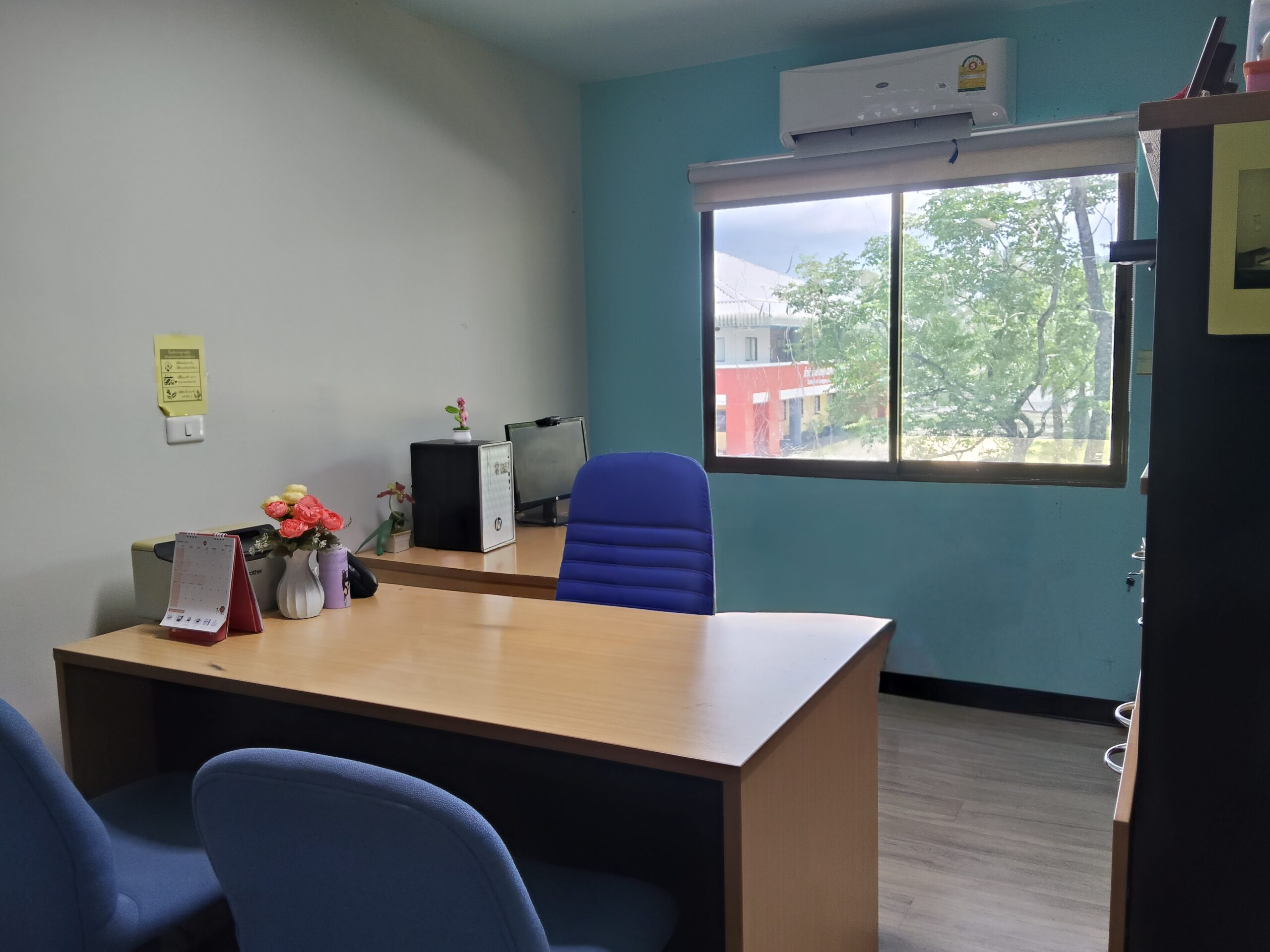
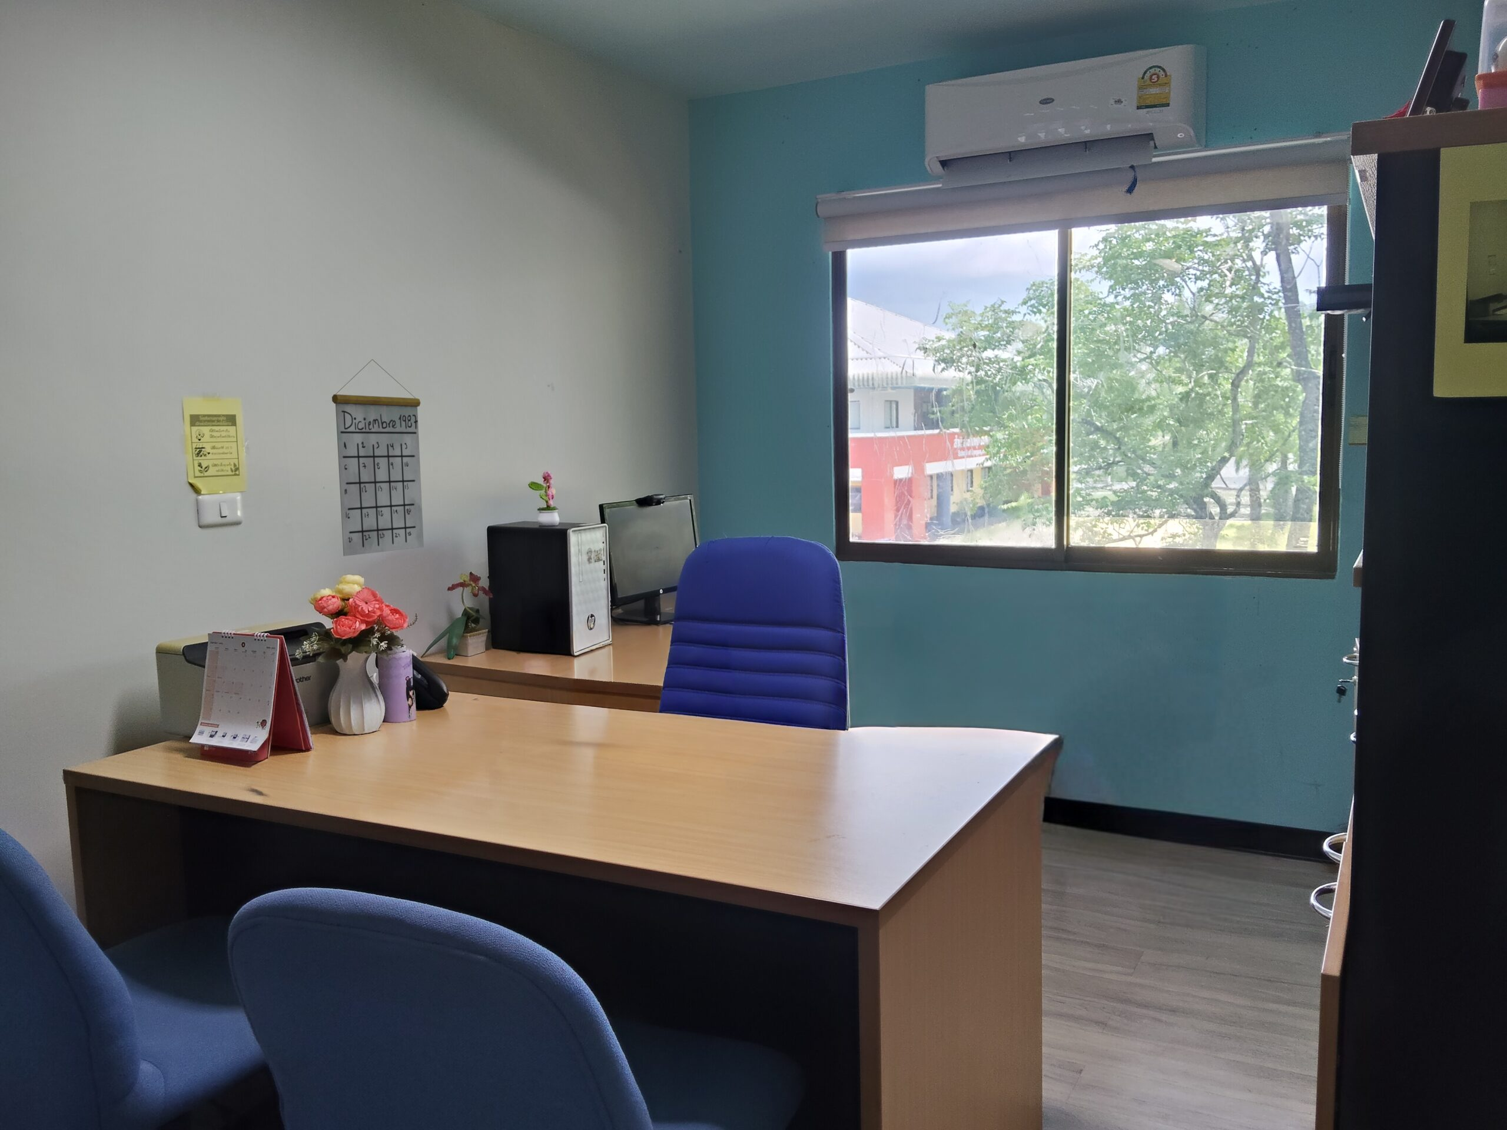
+ calendar (380, 456)
